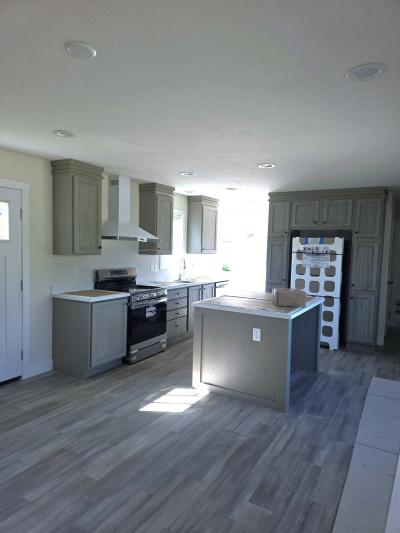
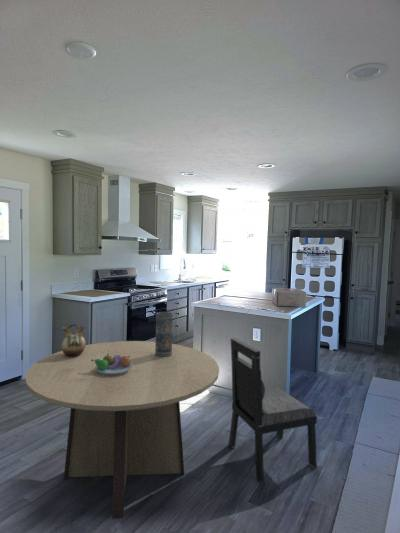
+ vase (164, 333)
+ fruit bowl (112, 362)
+ dining table (126, 420)
+ ceramic pitcher (73, 339)
+ chair (272, 398)
